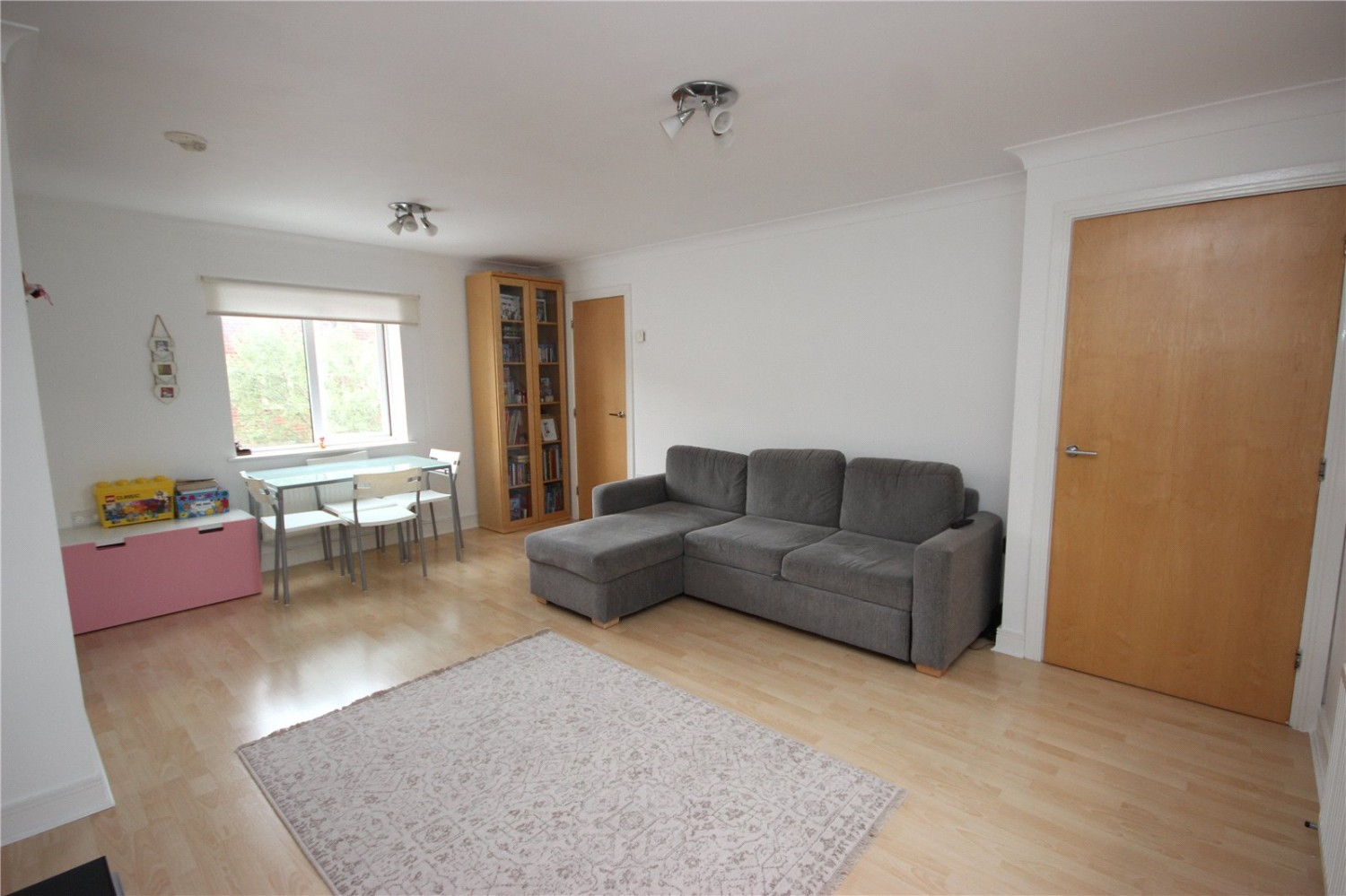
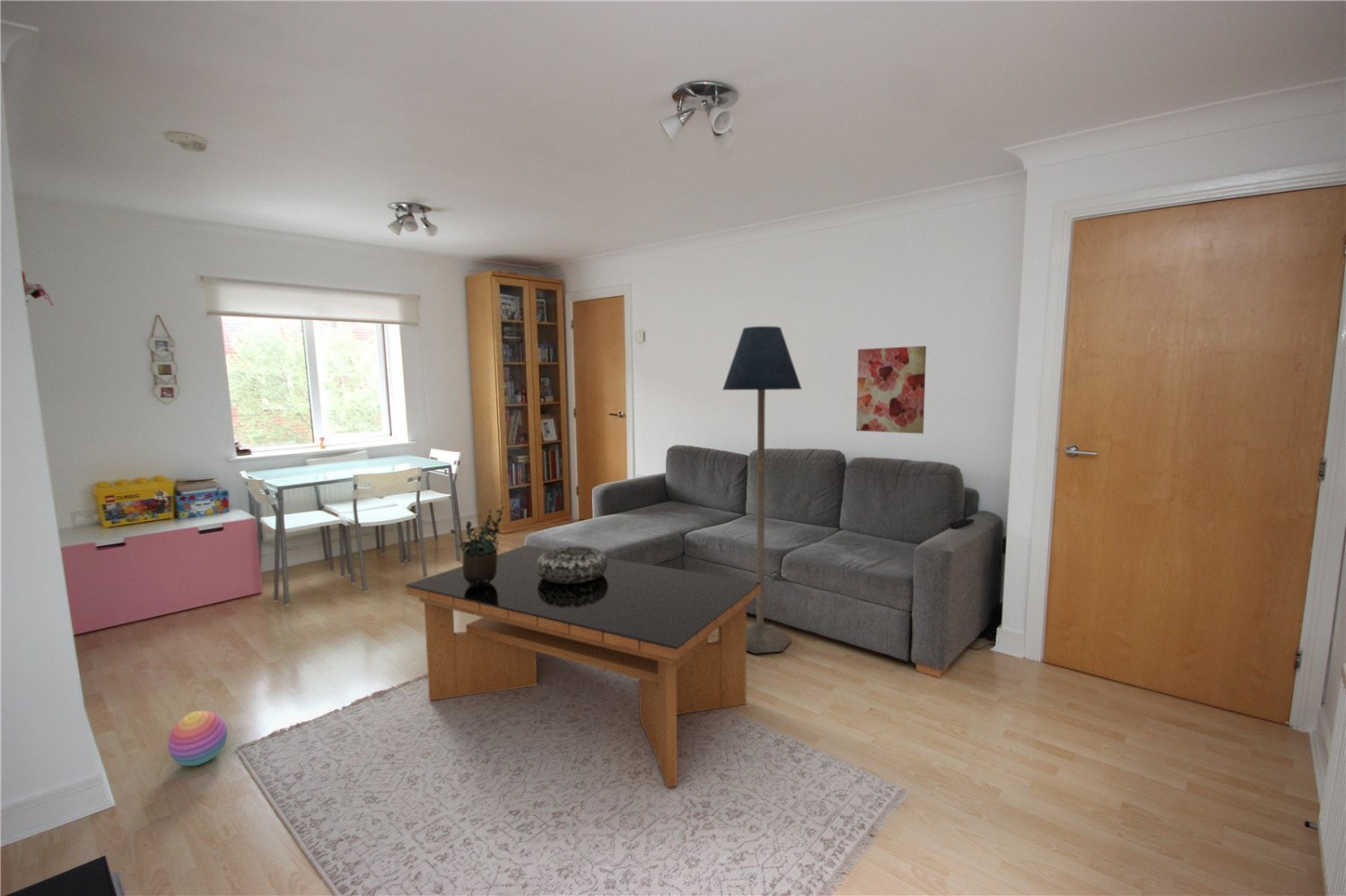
+ decorative bowl (572, 564)
+ stacking toy (197, 735)
+ wall art (889, 390)
+ coffee table (583, 642)
+ potted plant (484, 542)
+ floor lamp (761, 488)
